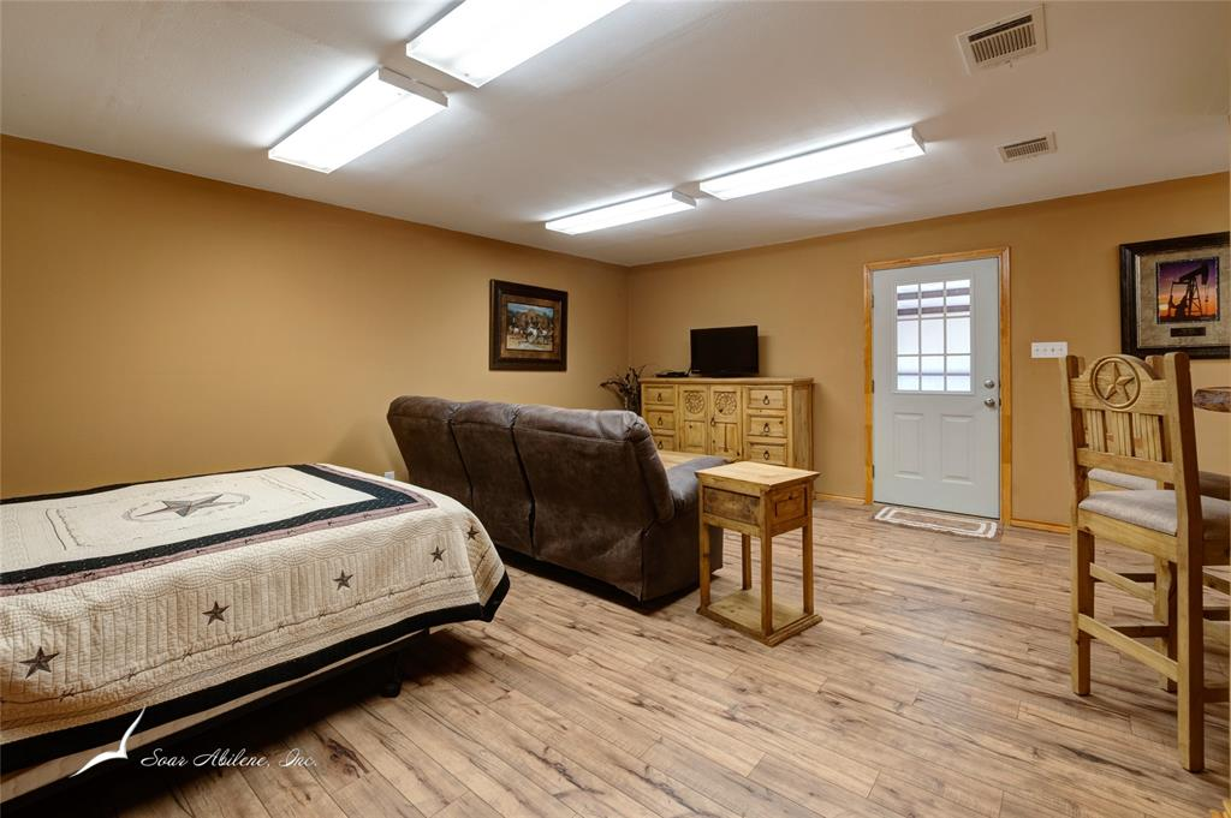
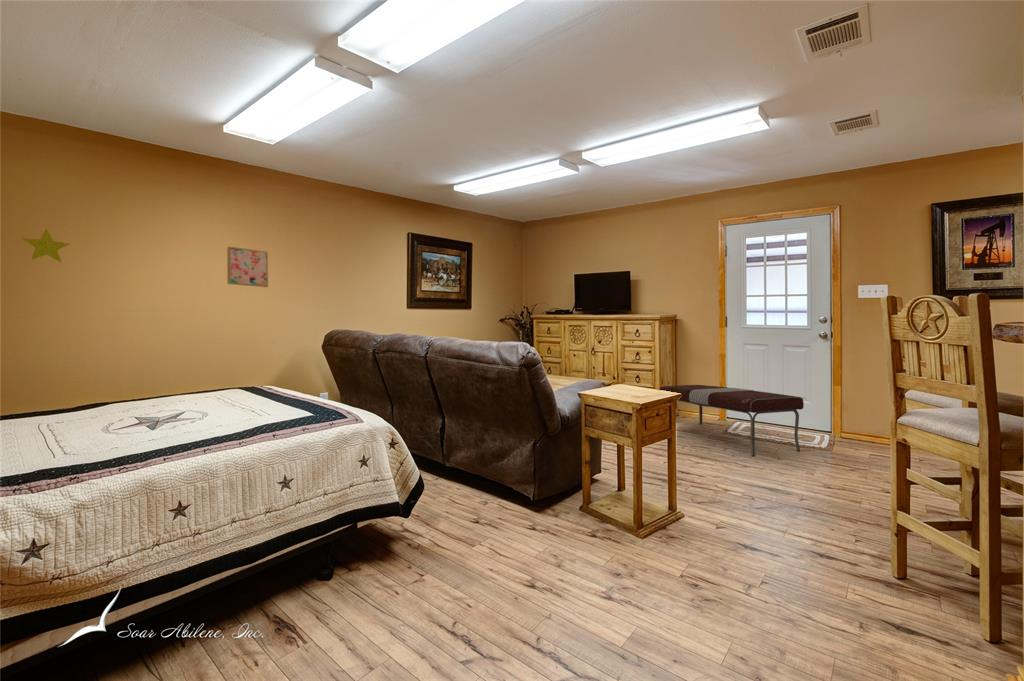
+ decorative star (46, 244)
+ bench (726, 409)
+ wall art (248, 267)
